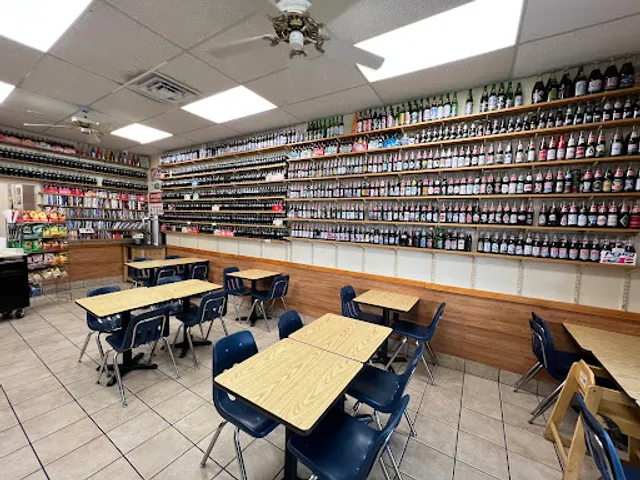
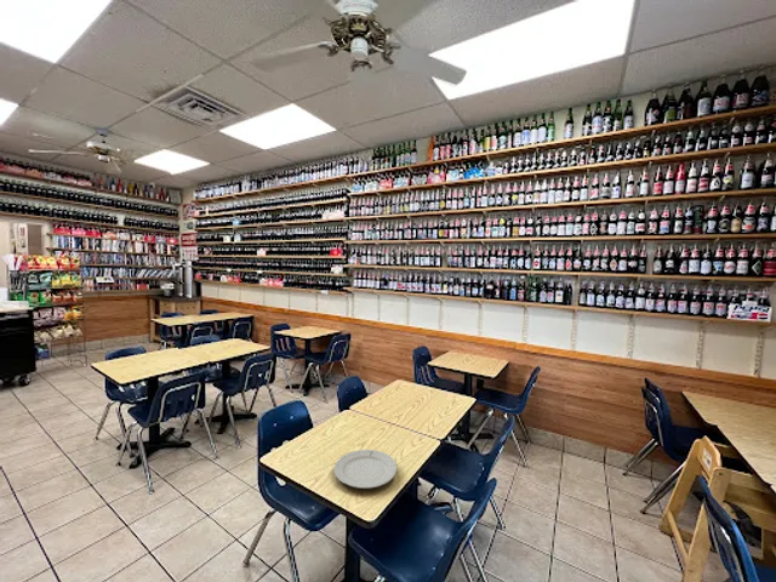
+ chinaware (365, 469)
